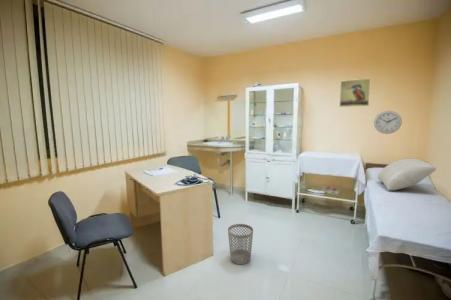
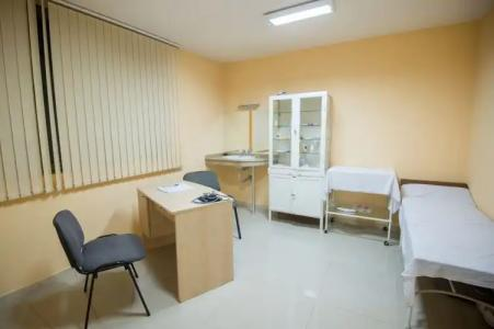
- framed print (354, 93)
- wall clock (387, 122)
- pillow (402, 173)
- wastebasket (240, 244)
